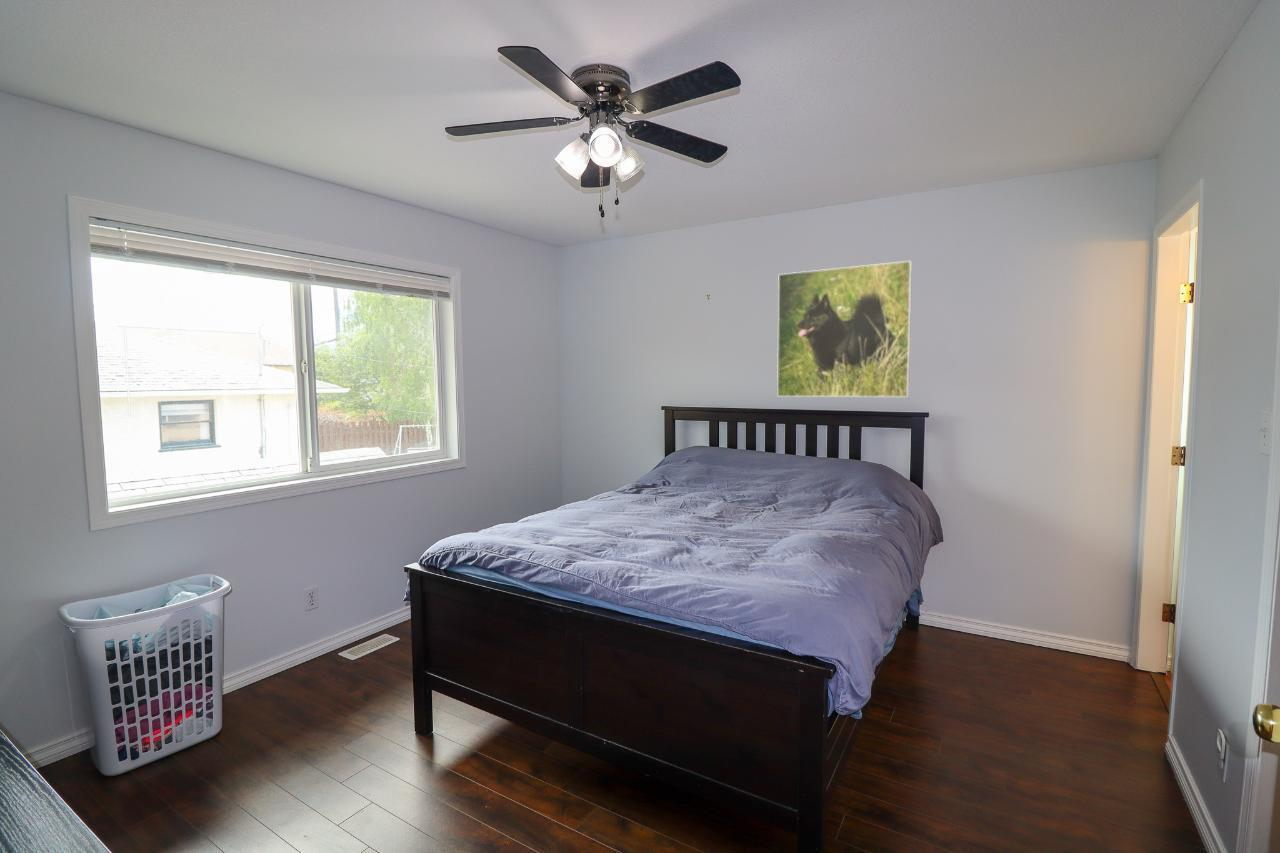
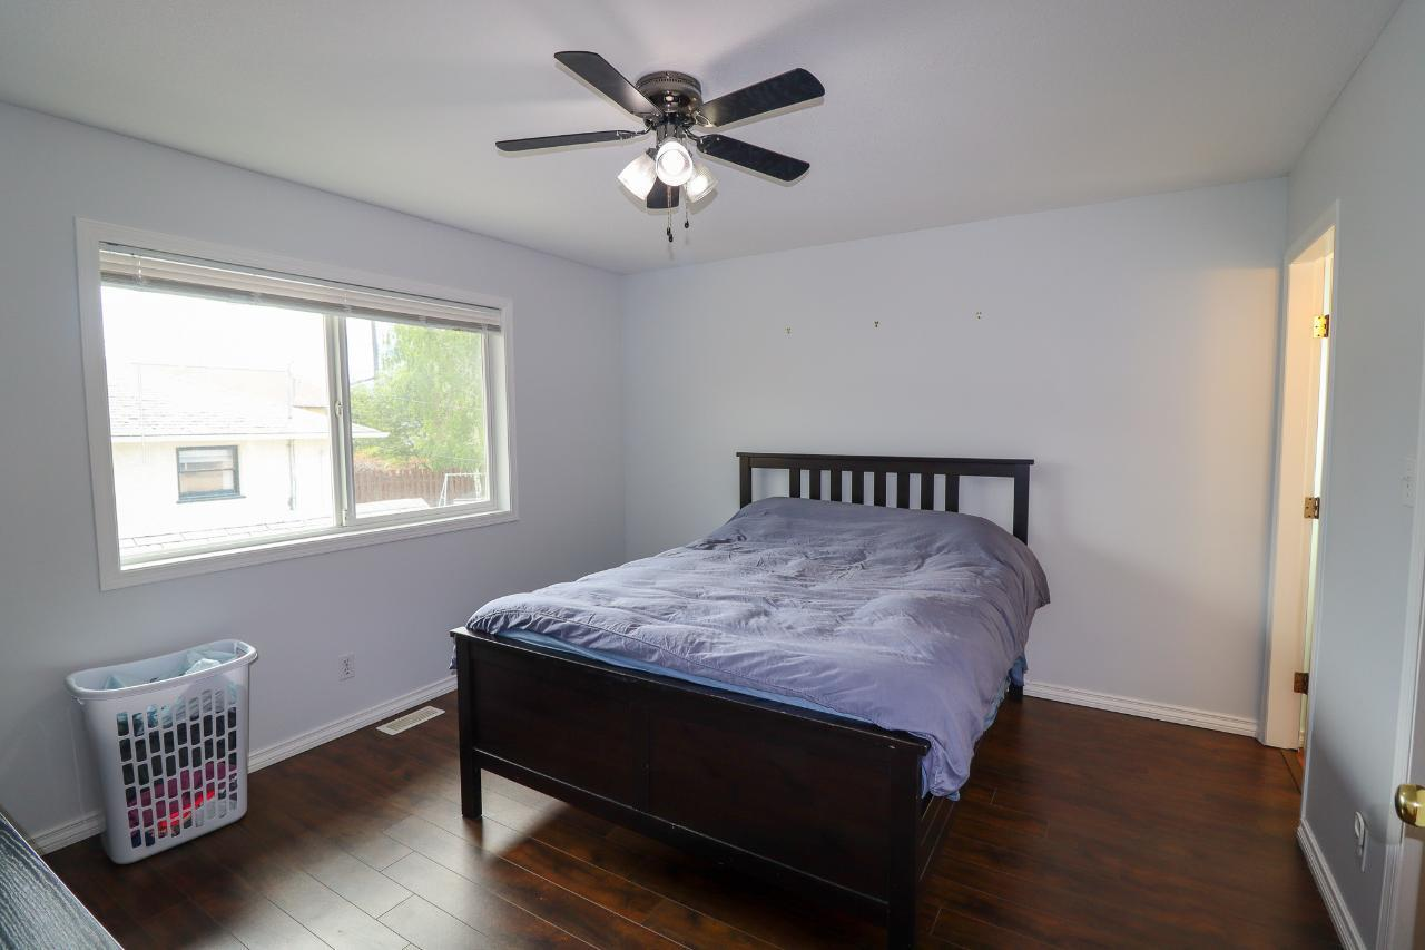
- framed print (840, 332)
